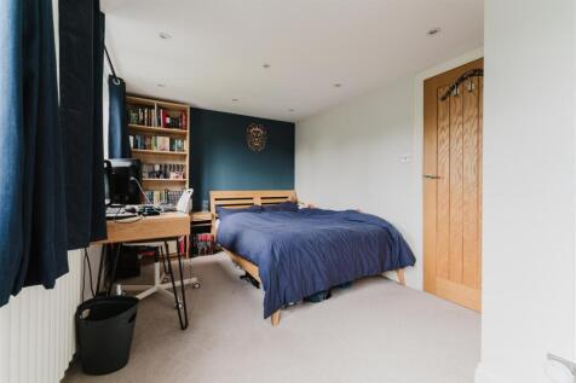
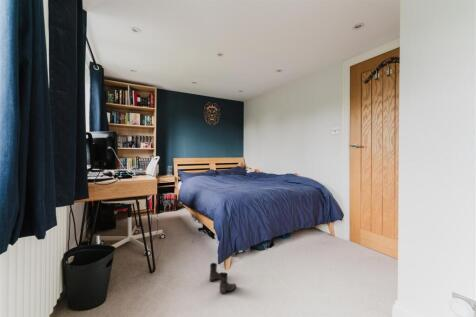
+ boots (222, 275)
